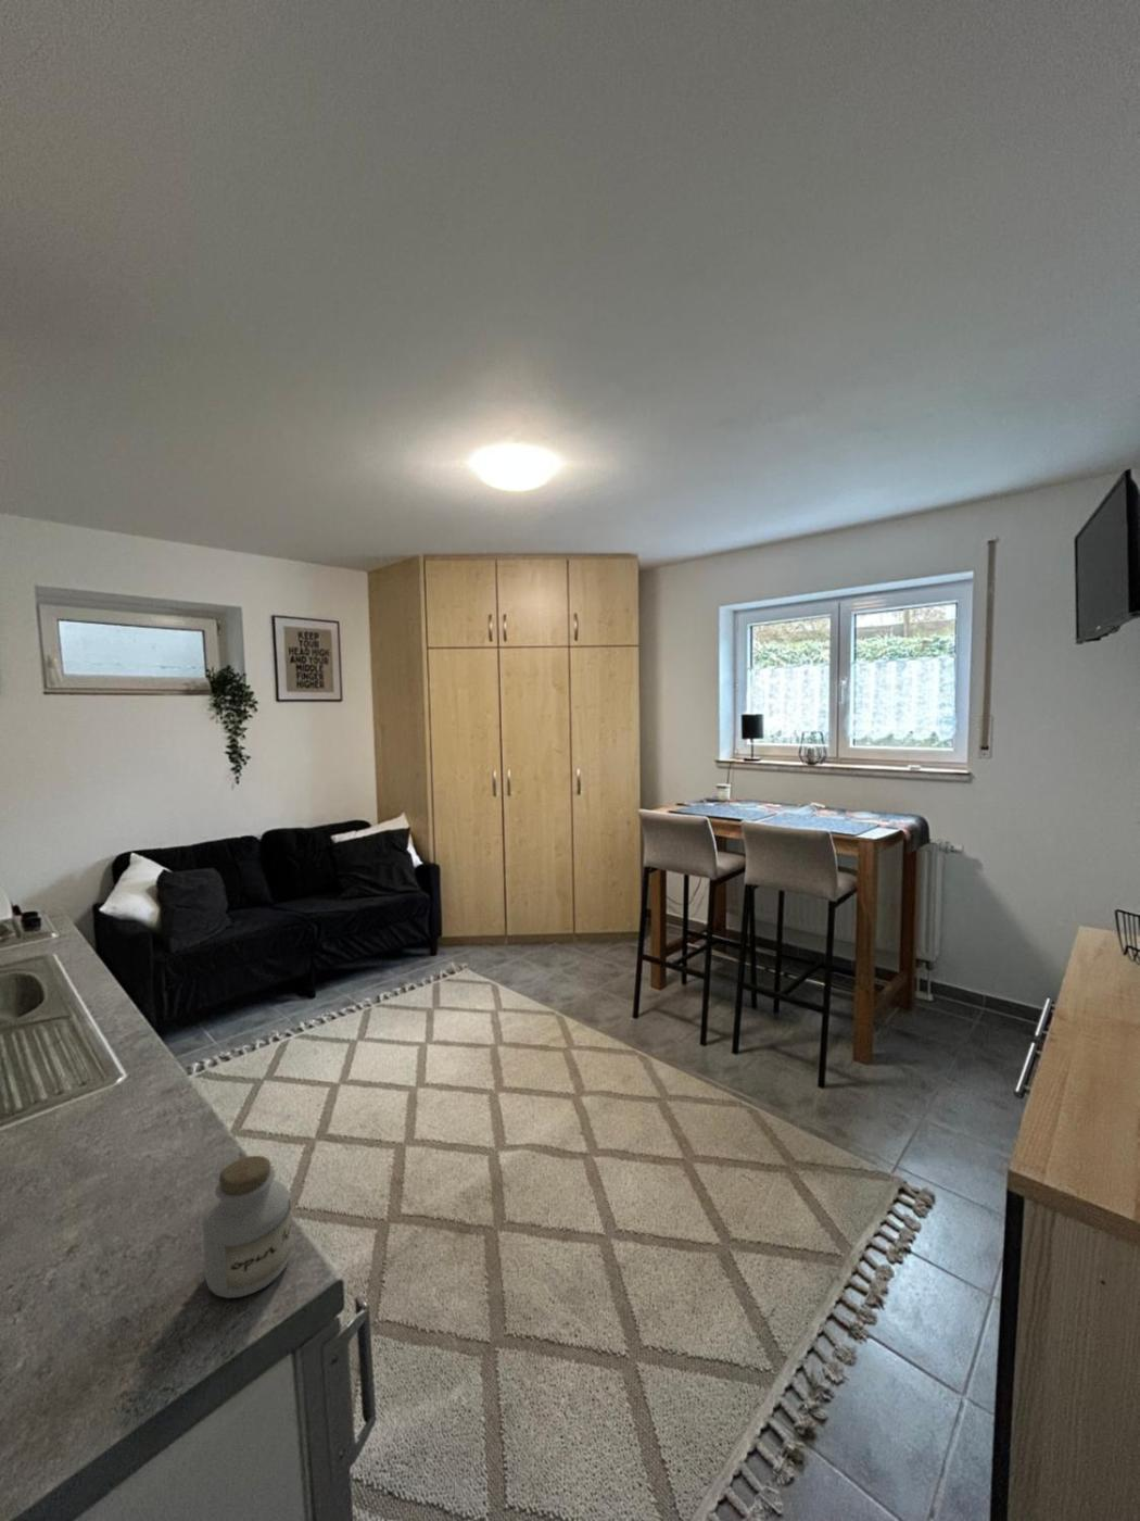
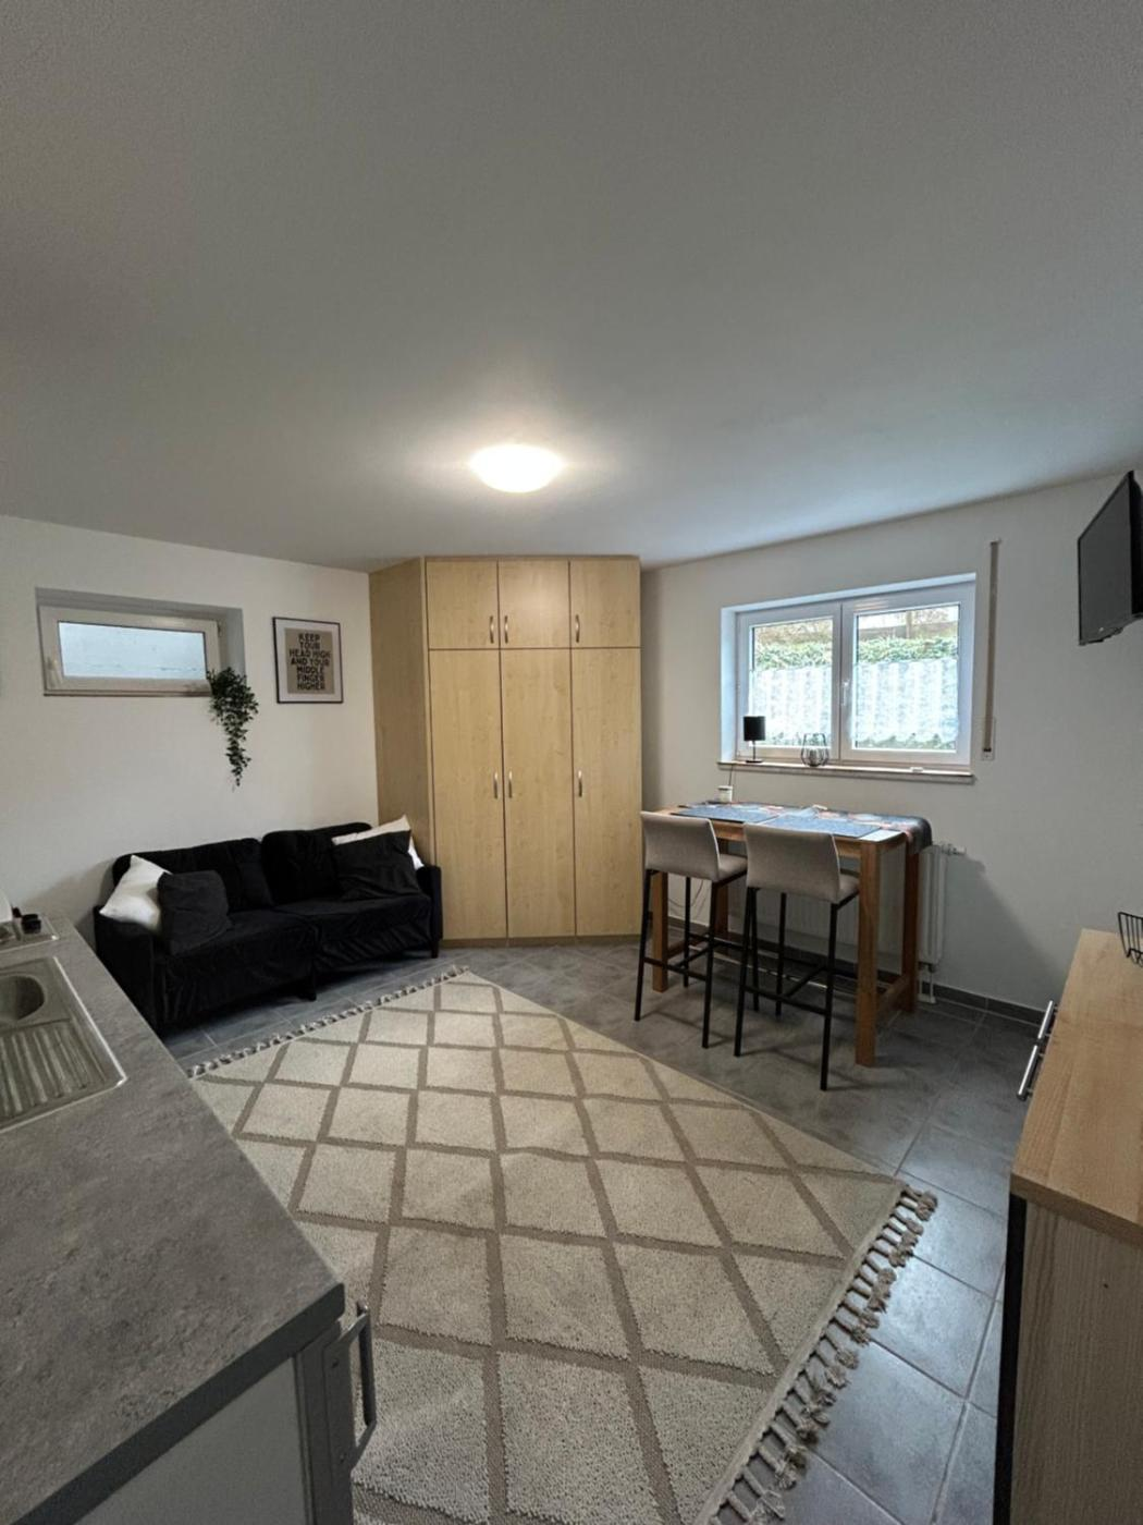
- jar (248, 1217)
